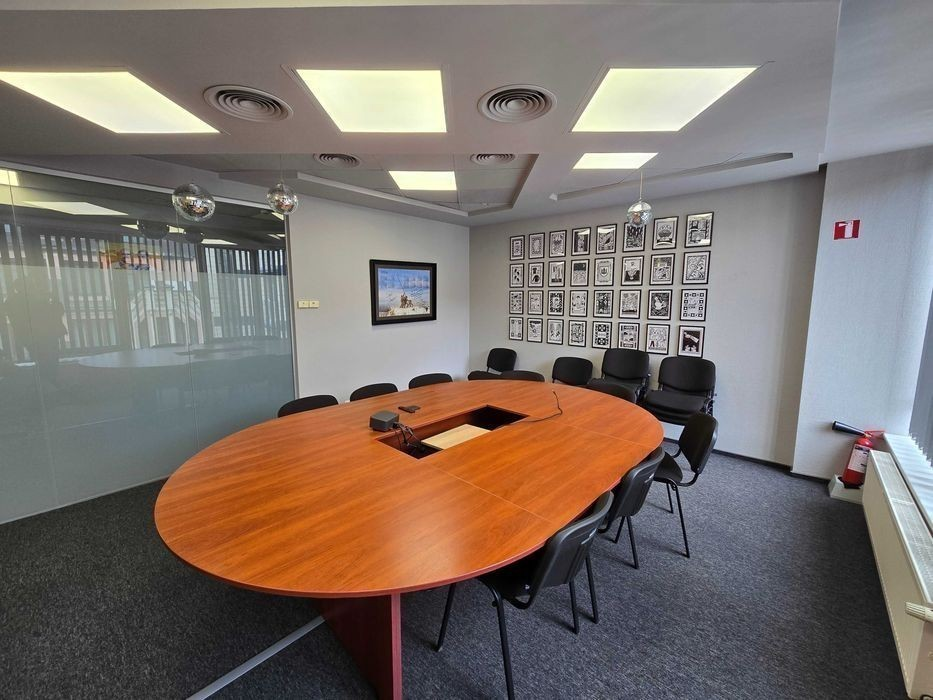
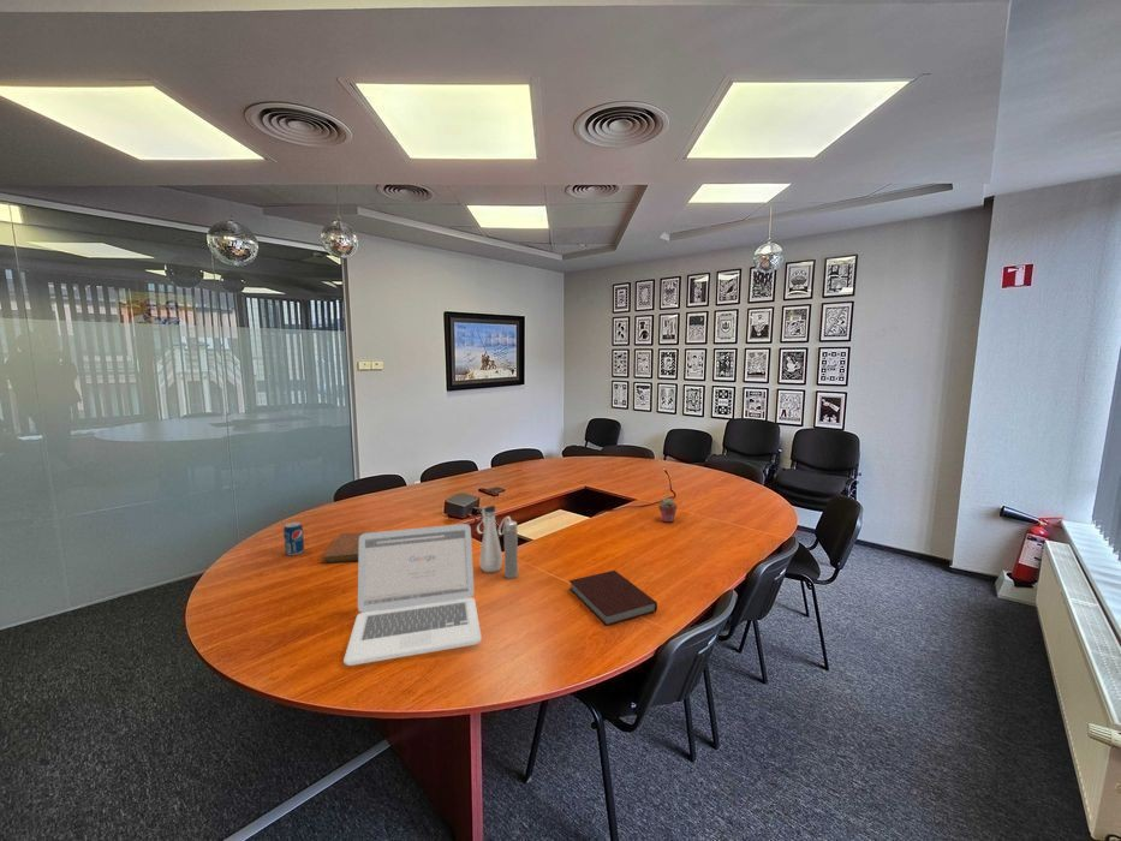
+ notebook (353, 545)
+ potted succulent (667, 508)
+ laptop (416, 585)
+ notebook (610, 595)
+ water bottle (496, 538)
+ beverage can (293, 538)
